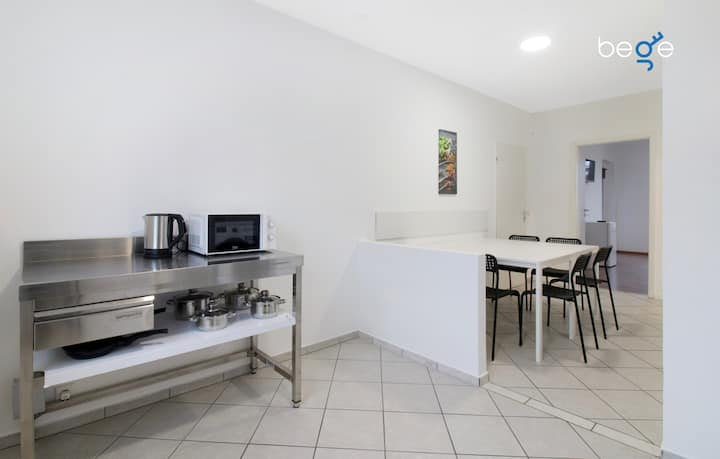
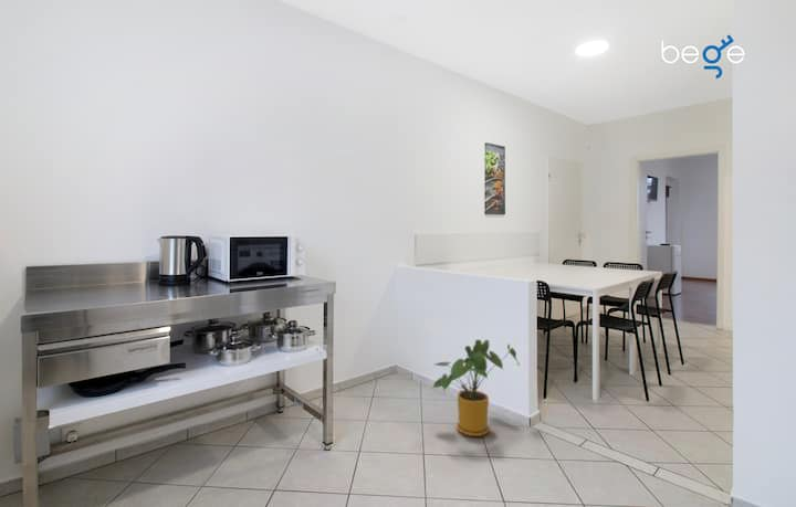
+ house plant (472, 384)
